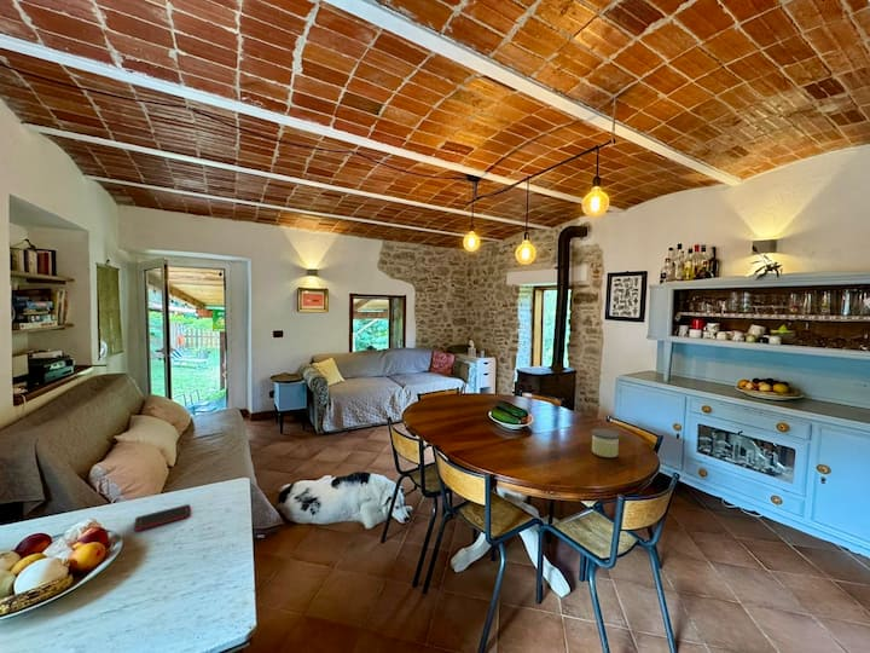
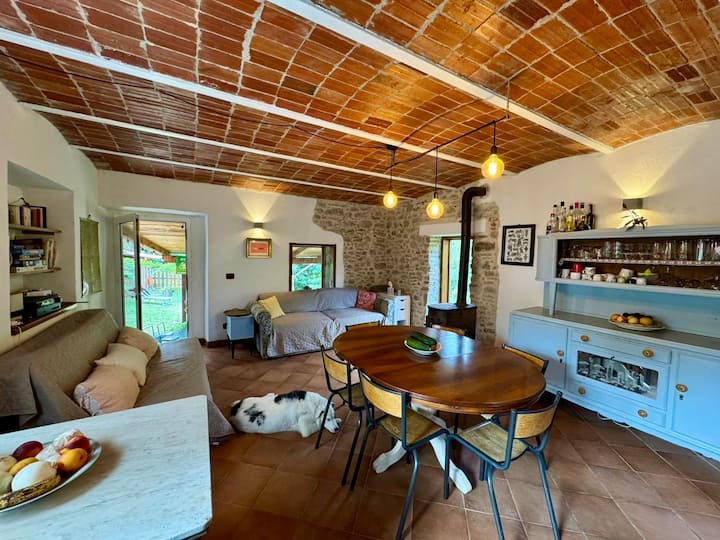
- cell phone (163, 516)
- candle (604, 443)
